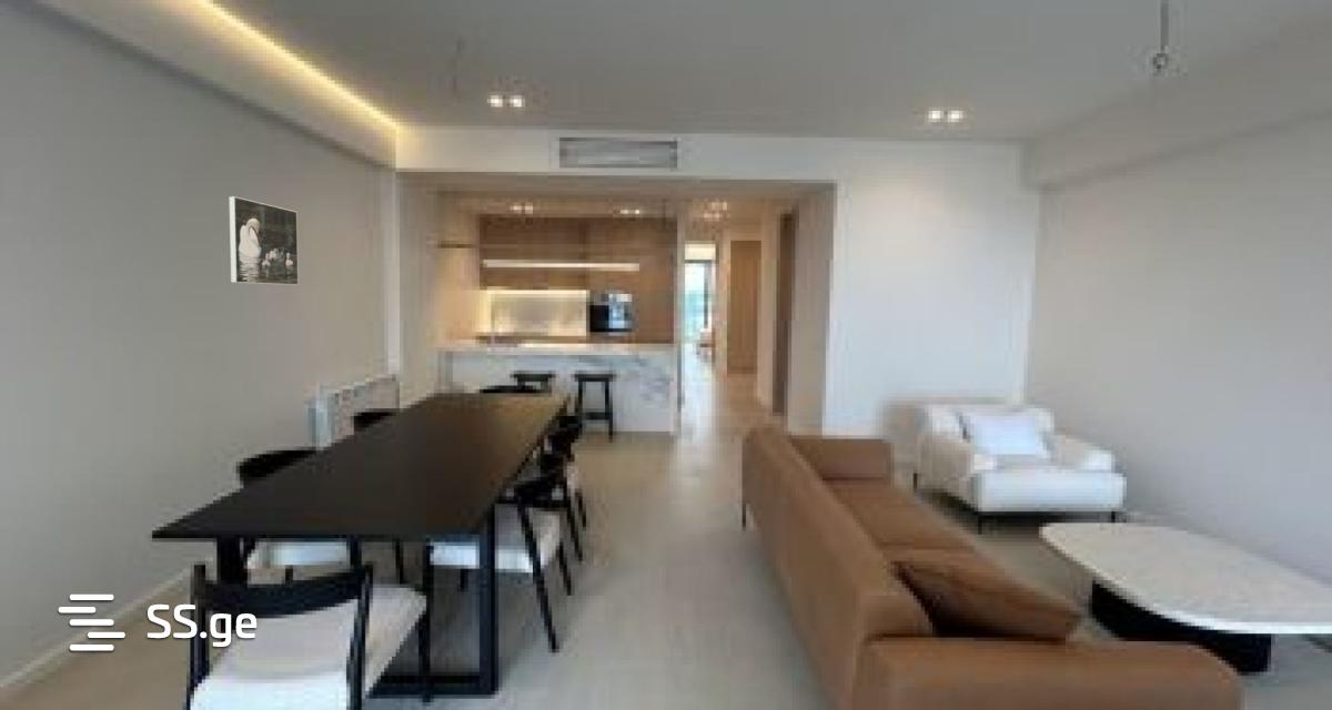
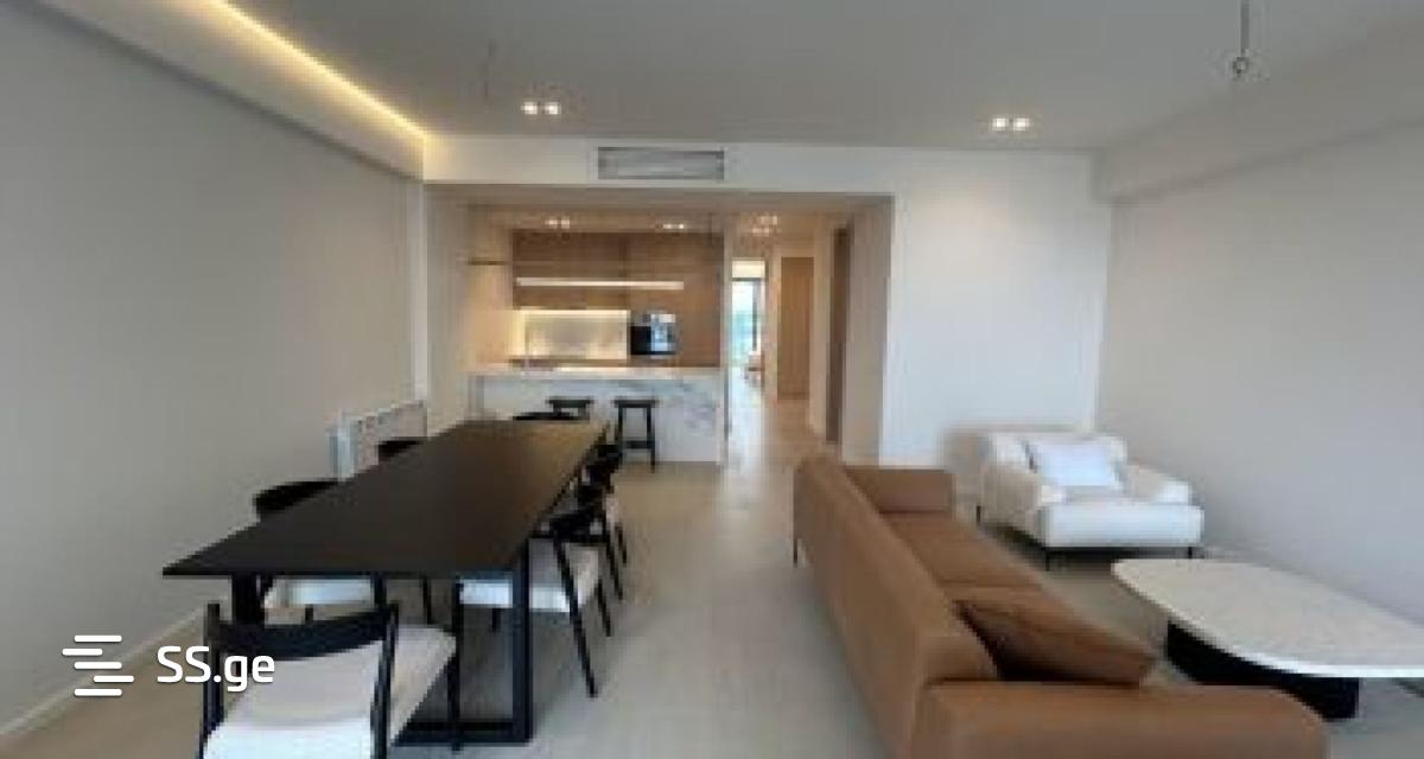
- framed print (265, 244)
